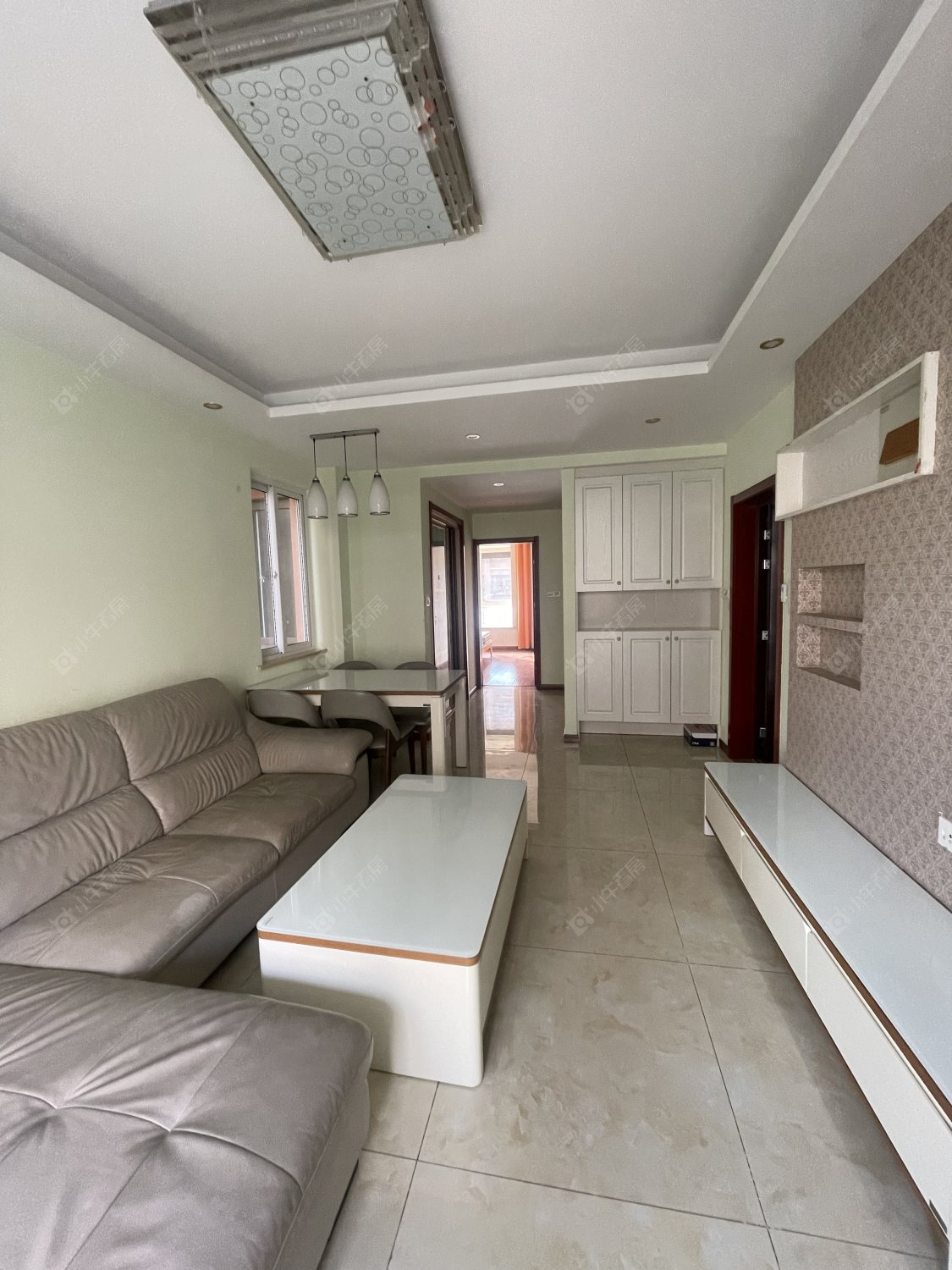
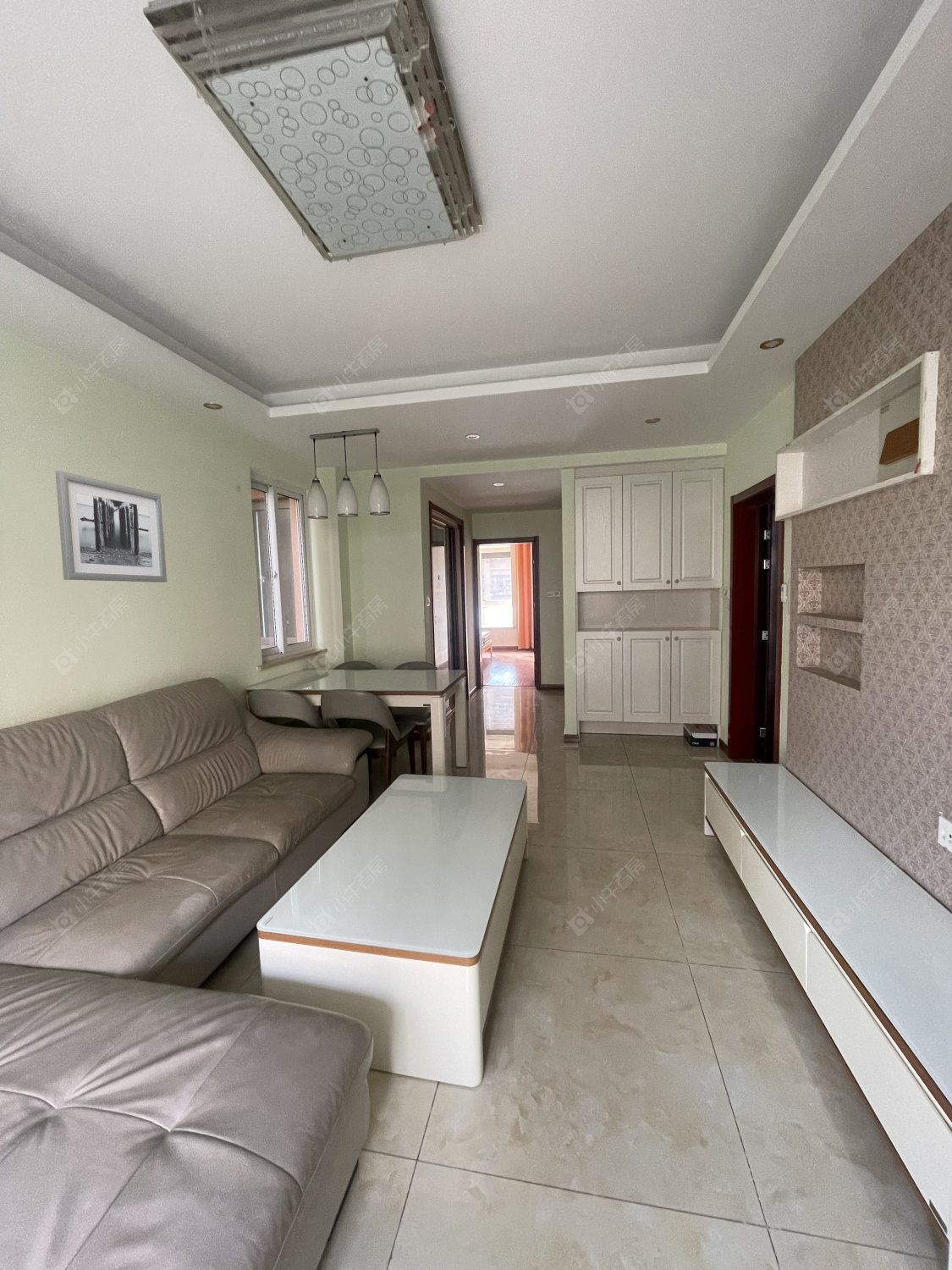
+ wall art (117, 533)
